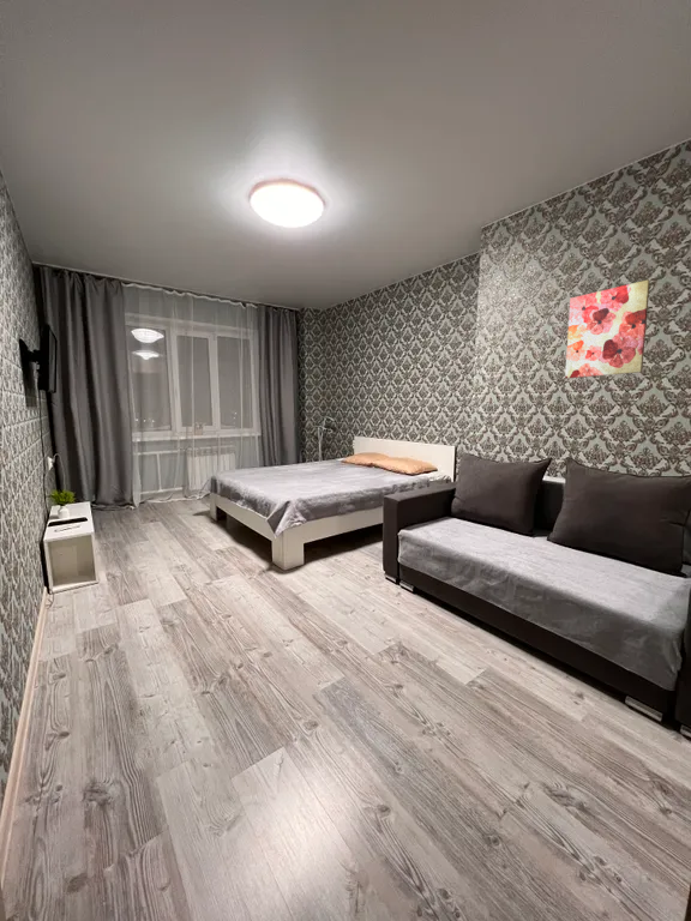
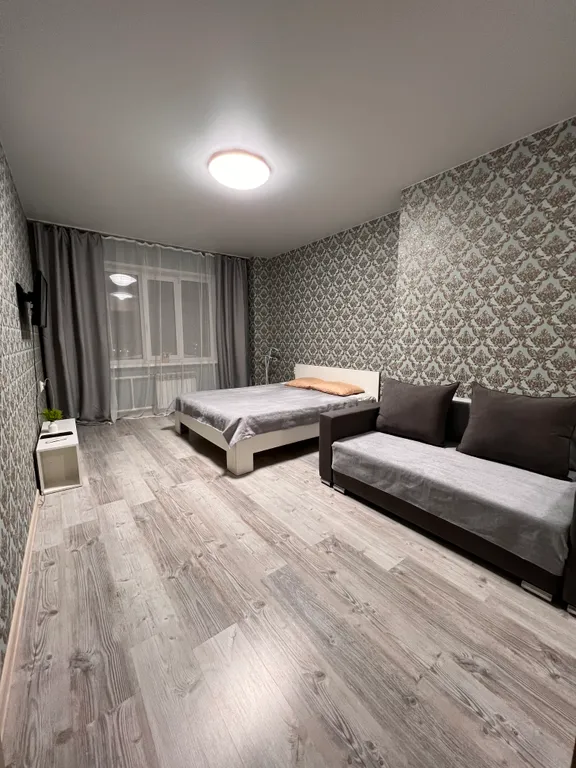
- wall art (603, 332)
